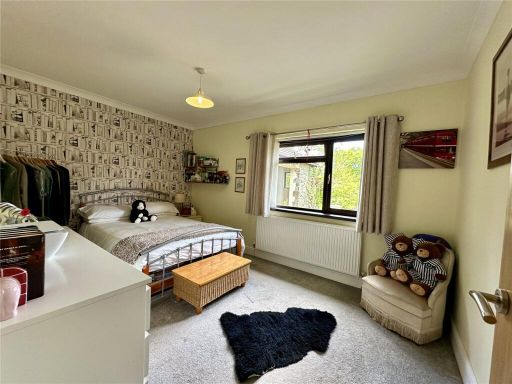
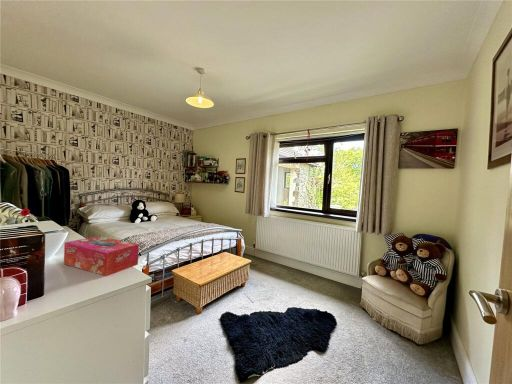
+ tissue box (101, 253)
